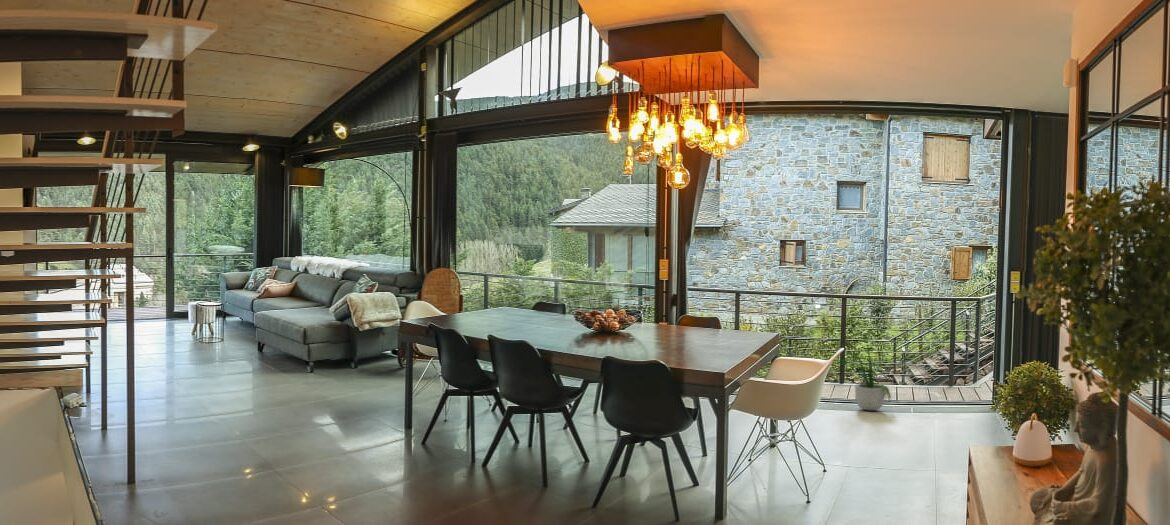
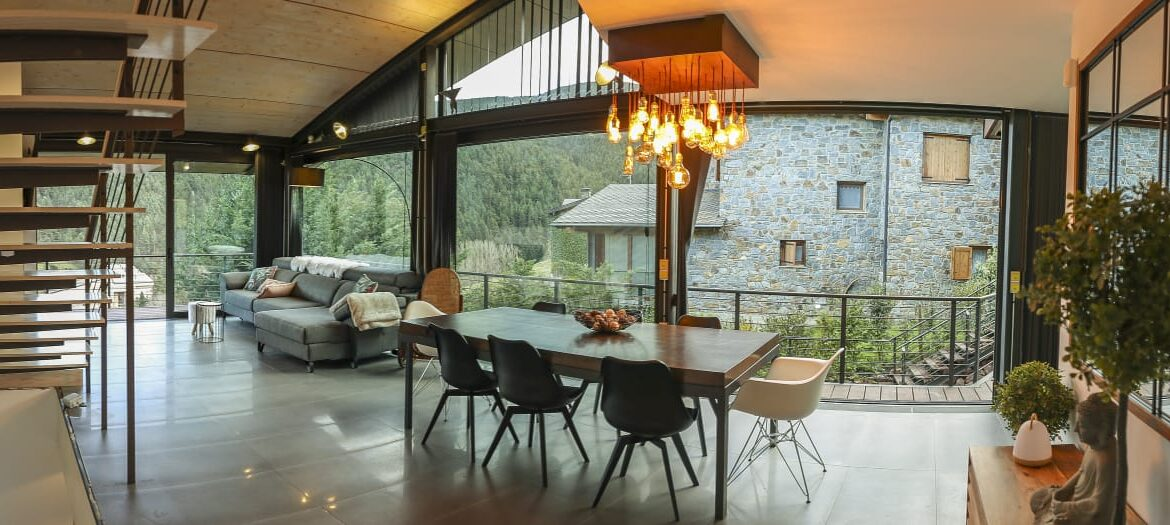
- potted plant (863, 369)
